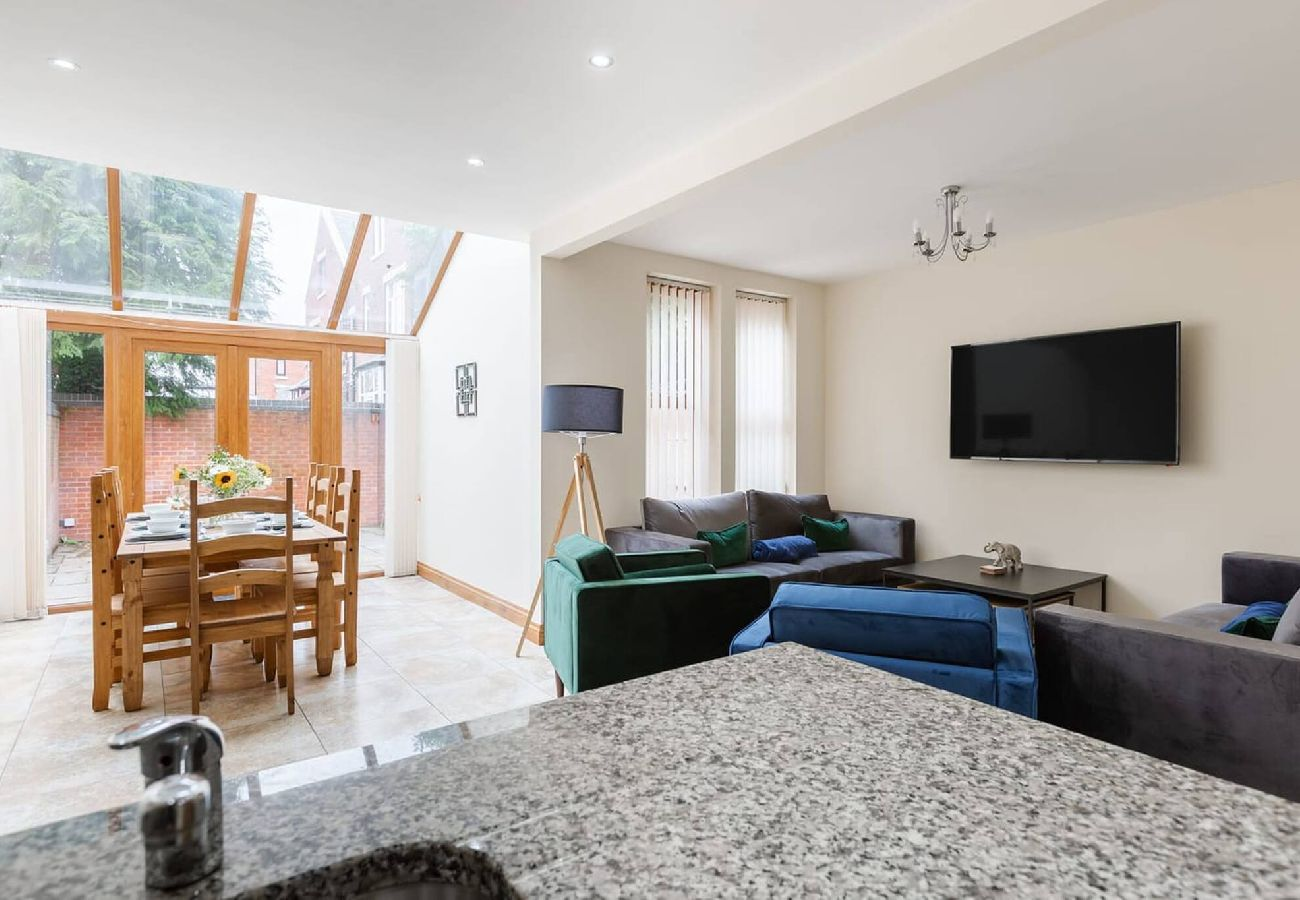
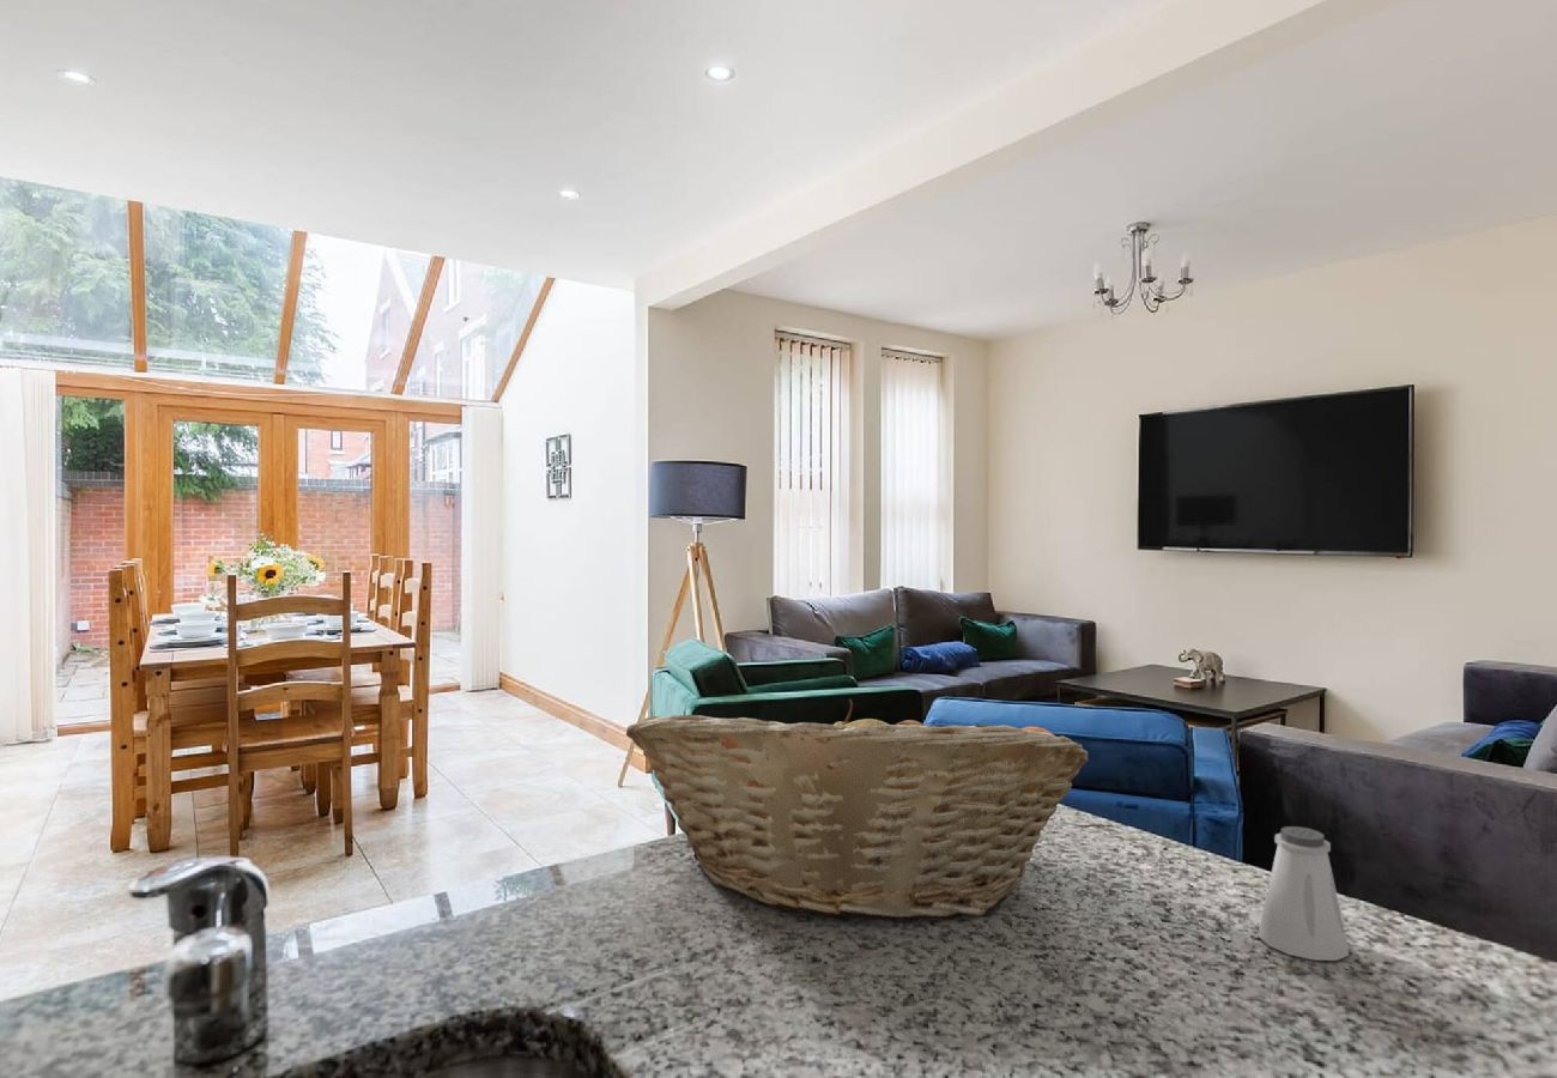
+ fruit basket (849, 781)
+ saltshaker (1302, 886)
